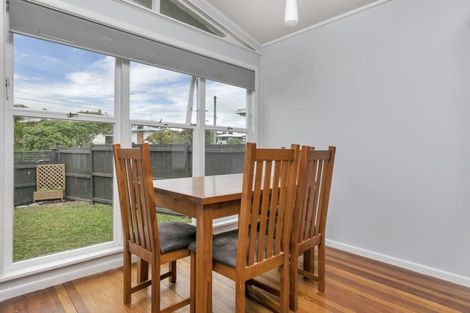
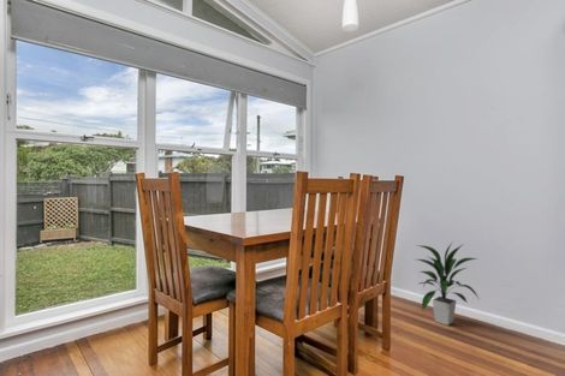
+ indoor plant (441, 280)
